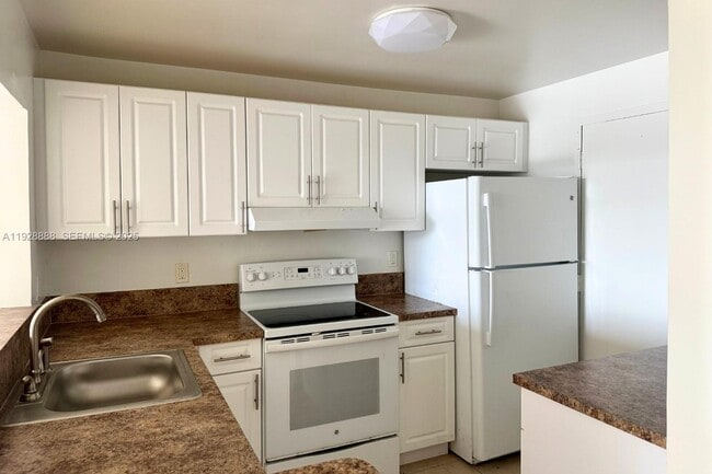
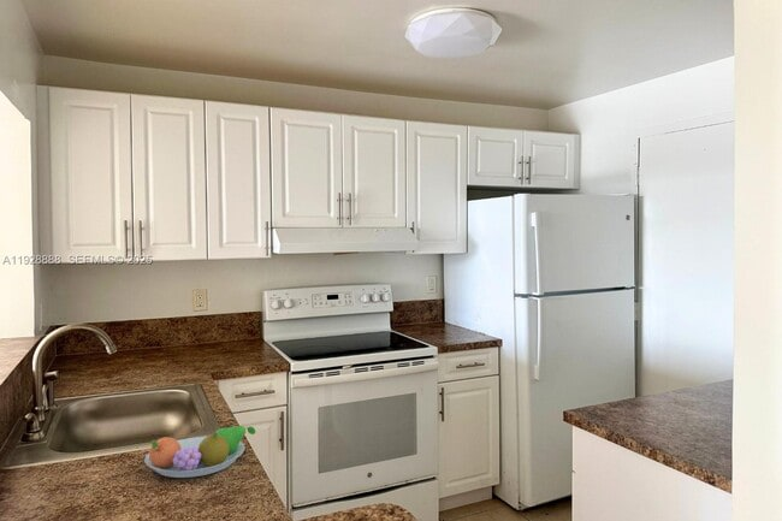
+ fruit bowl (200, 443)
